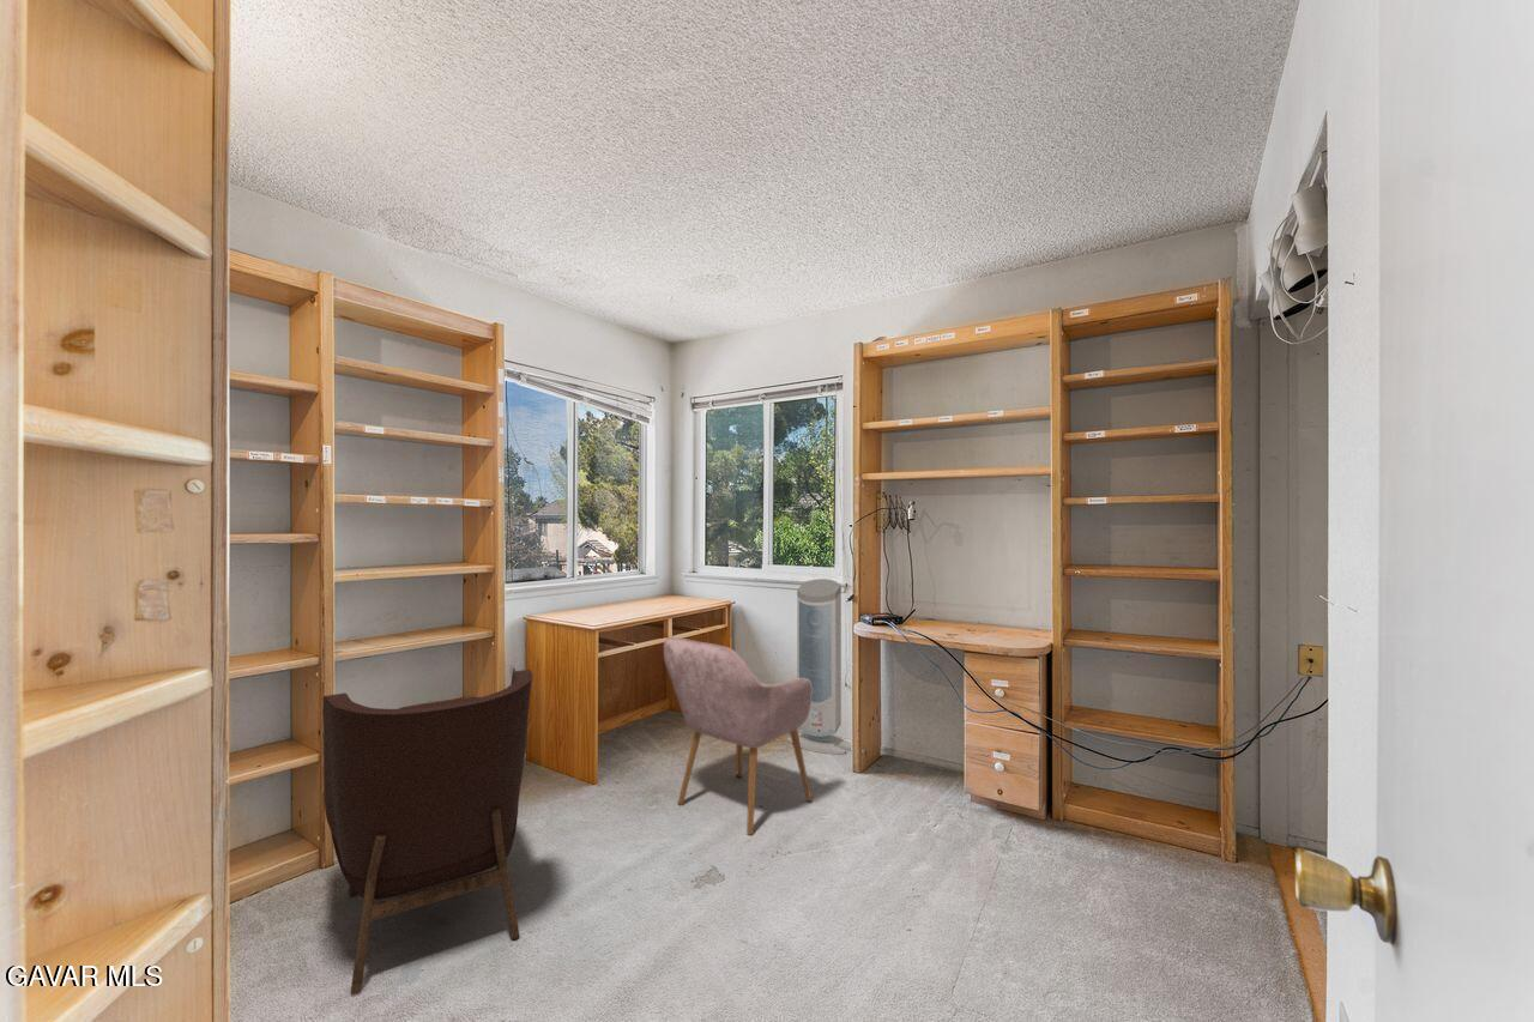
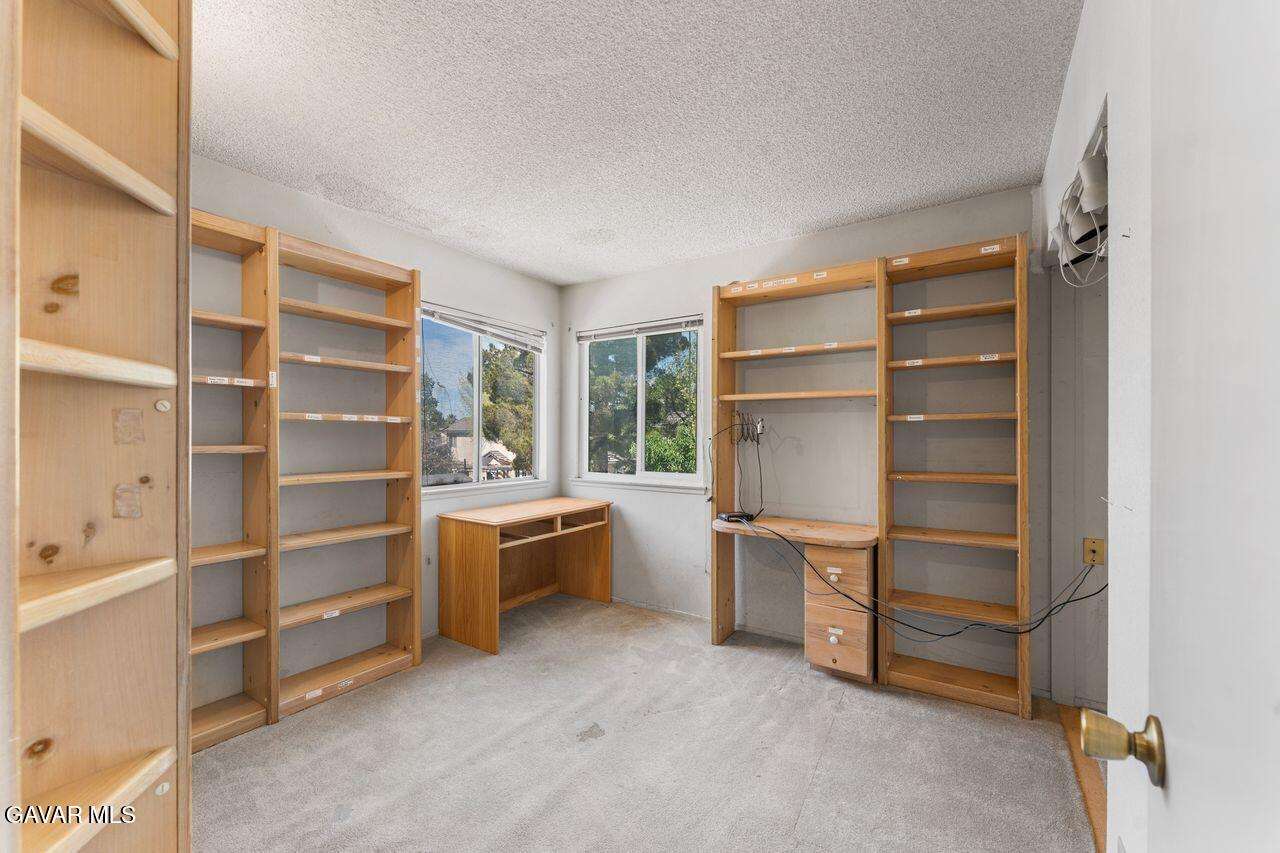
- air purifier (819, 661)
- armchair (429, 792)
- chair (736, 719)
